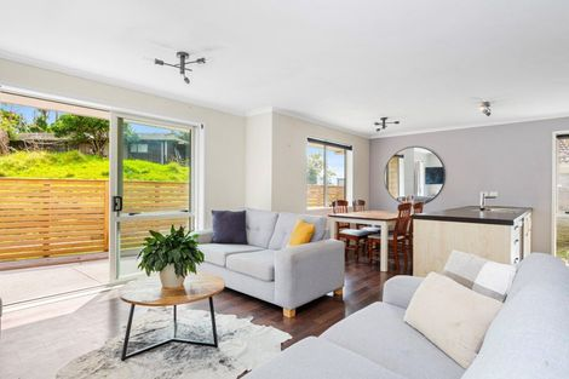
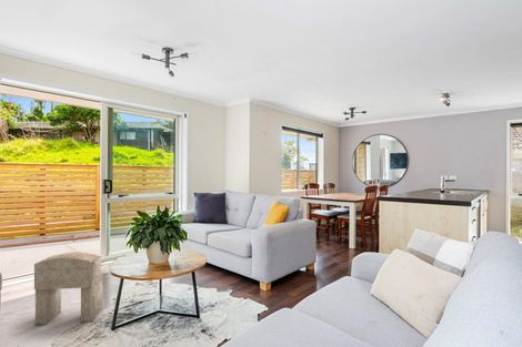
+ stool (70, 285)
